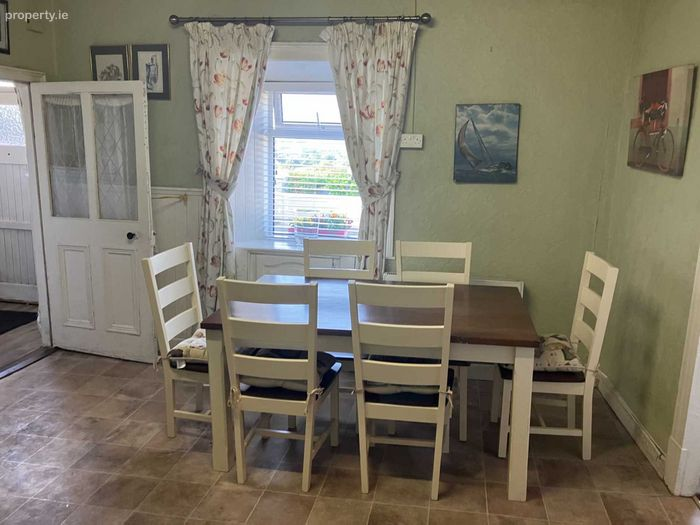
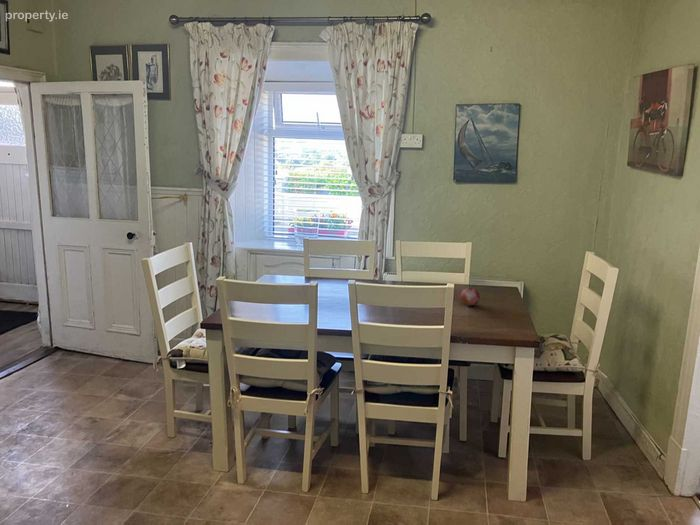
+ fruit (470, 294)
